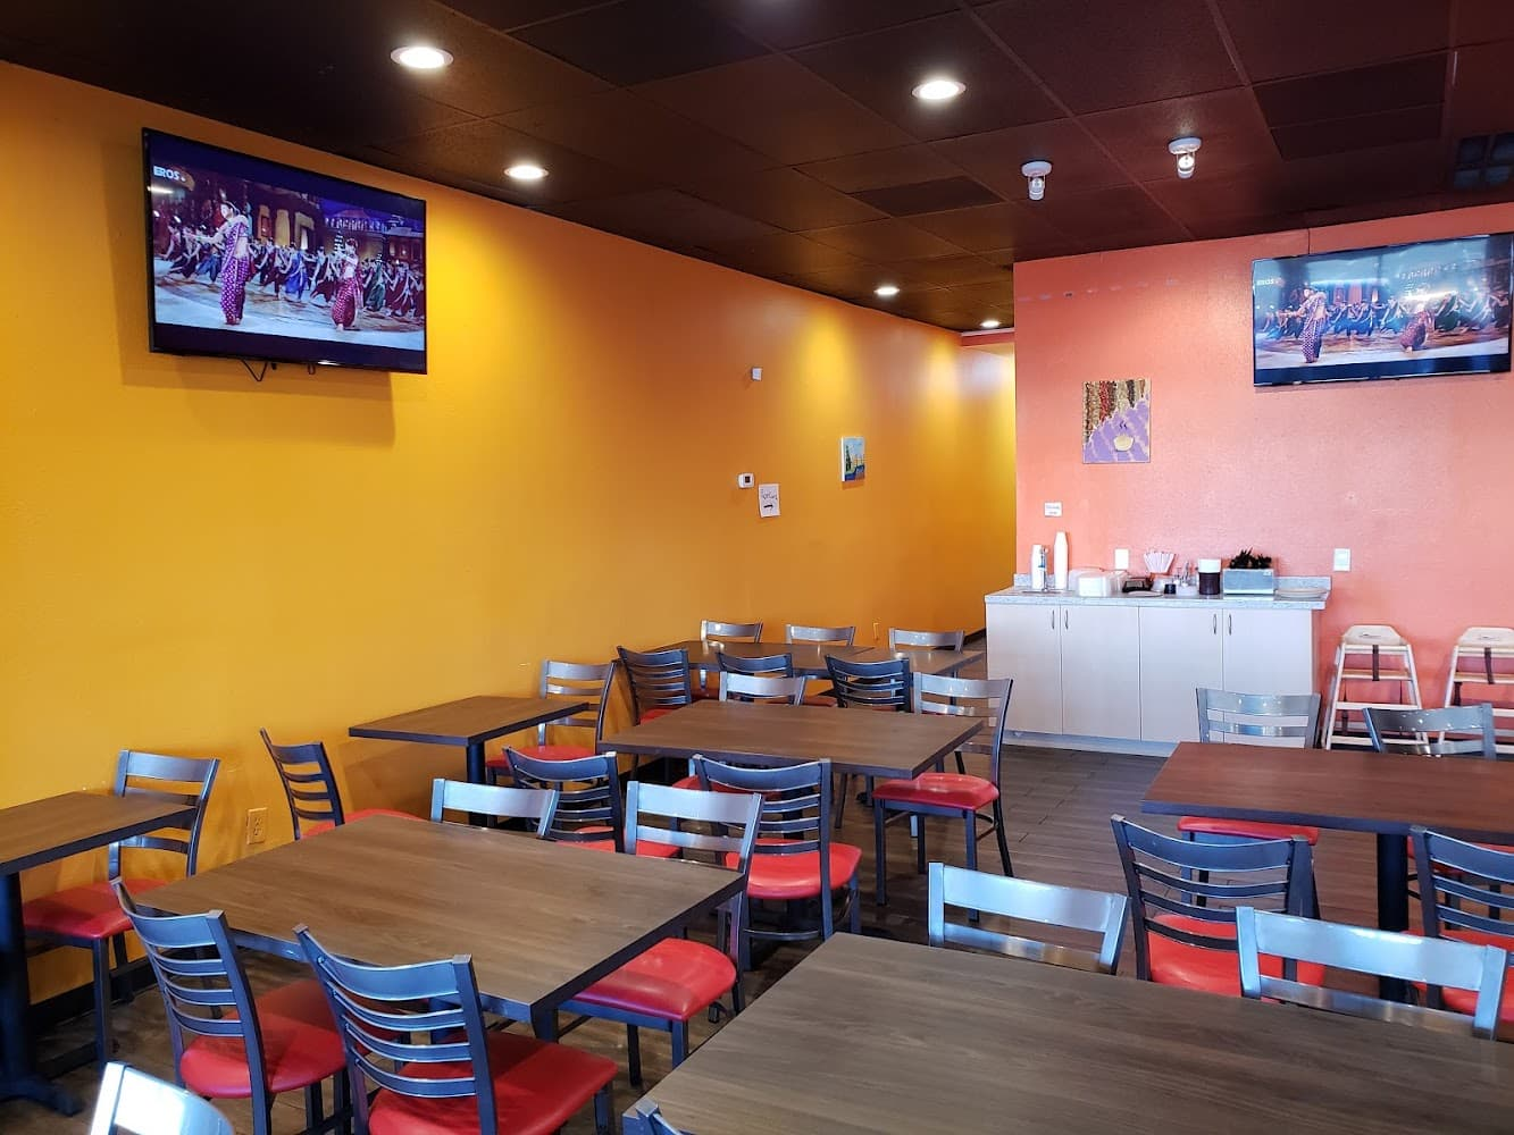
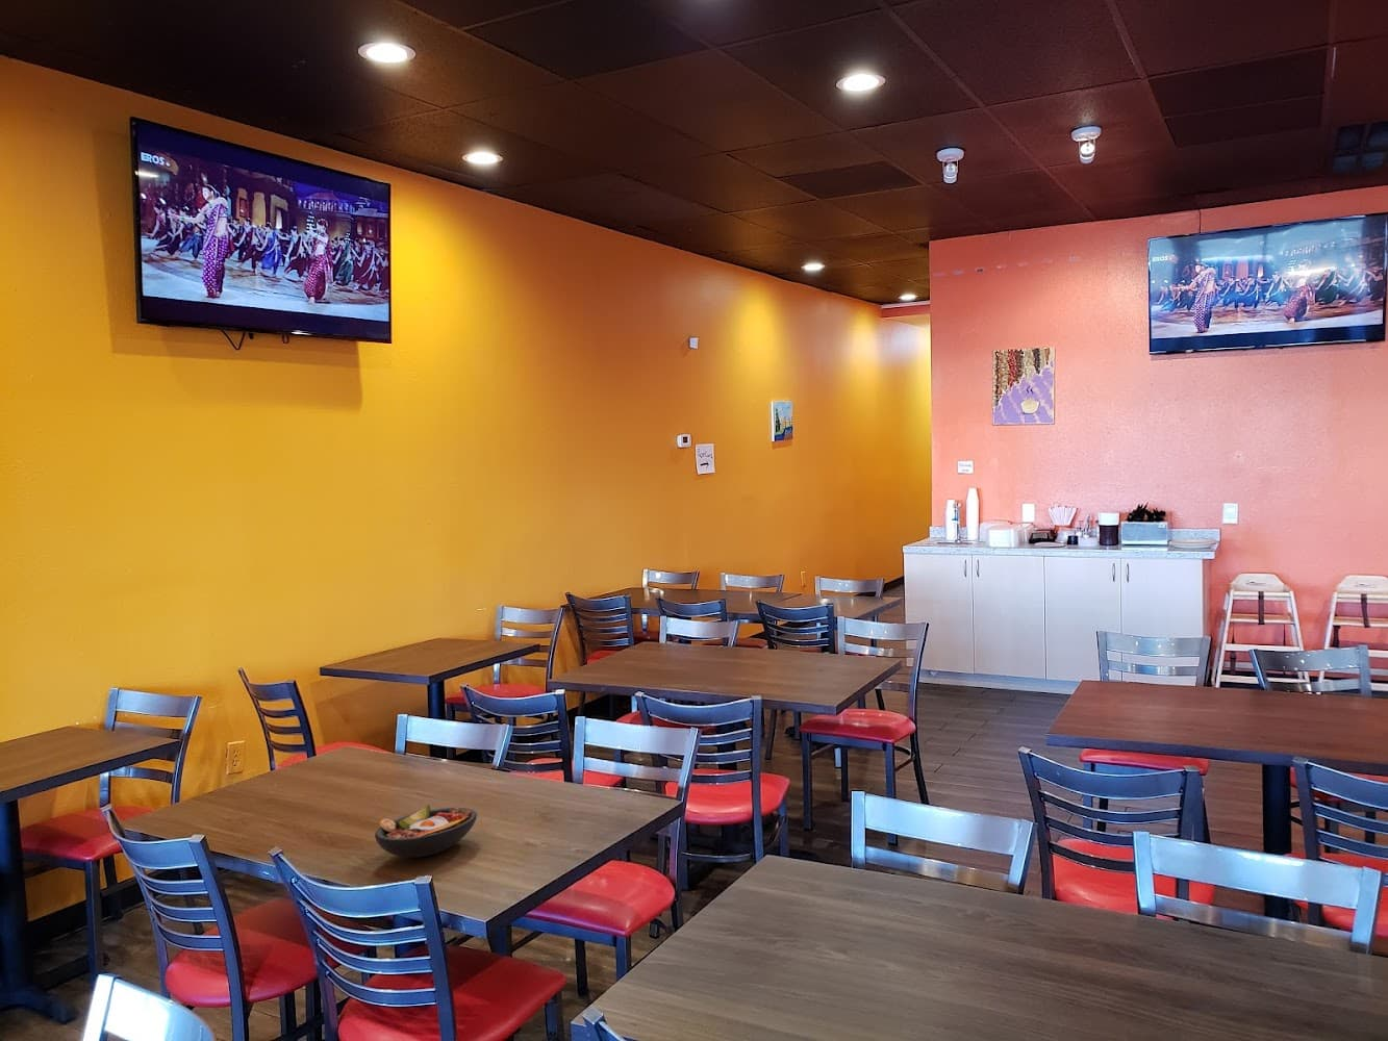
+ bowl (427, 833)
